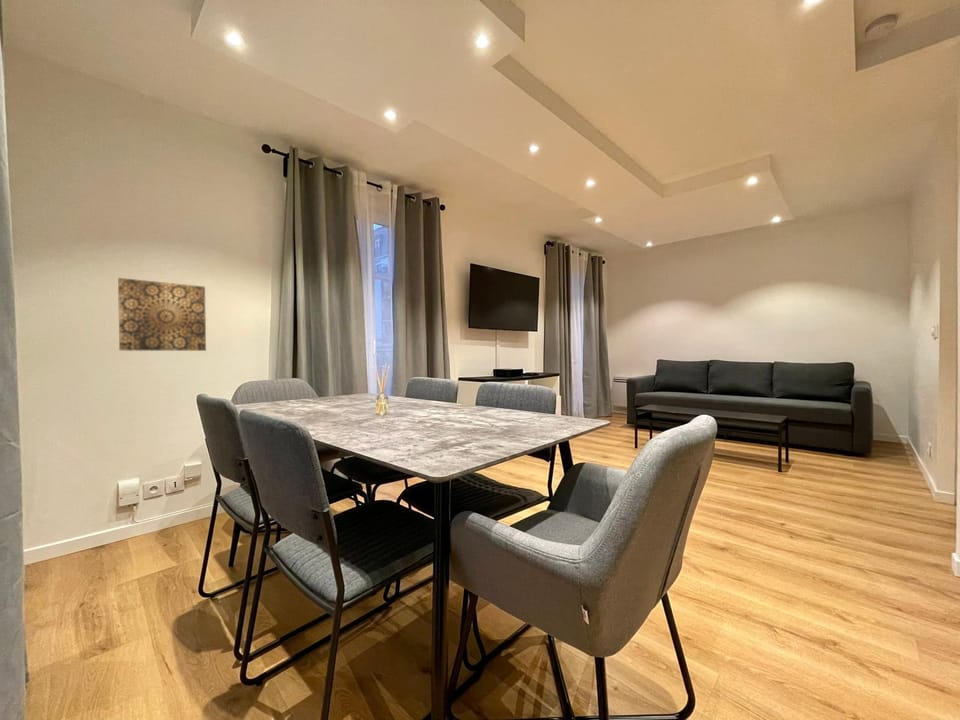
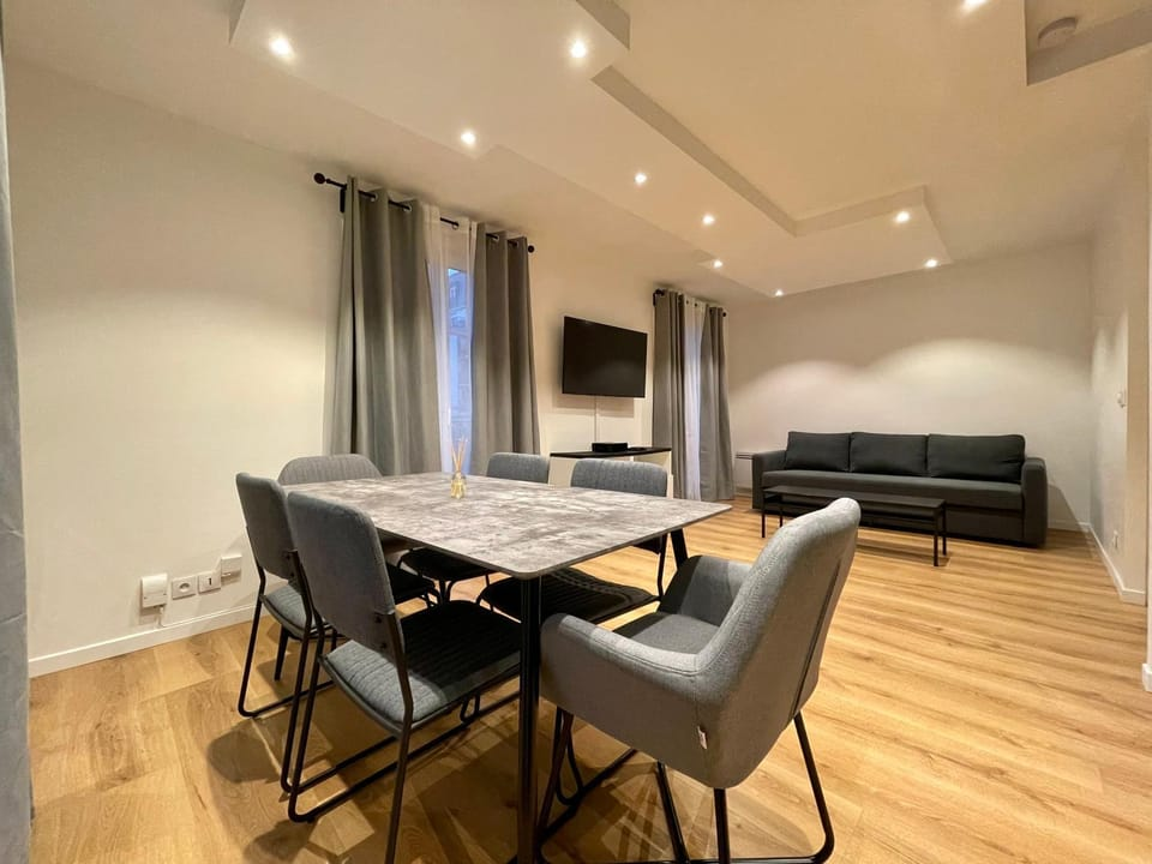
- wall art (164, 316)
